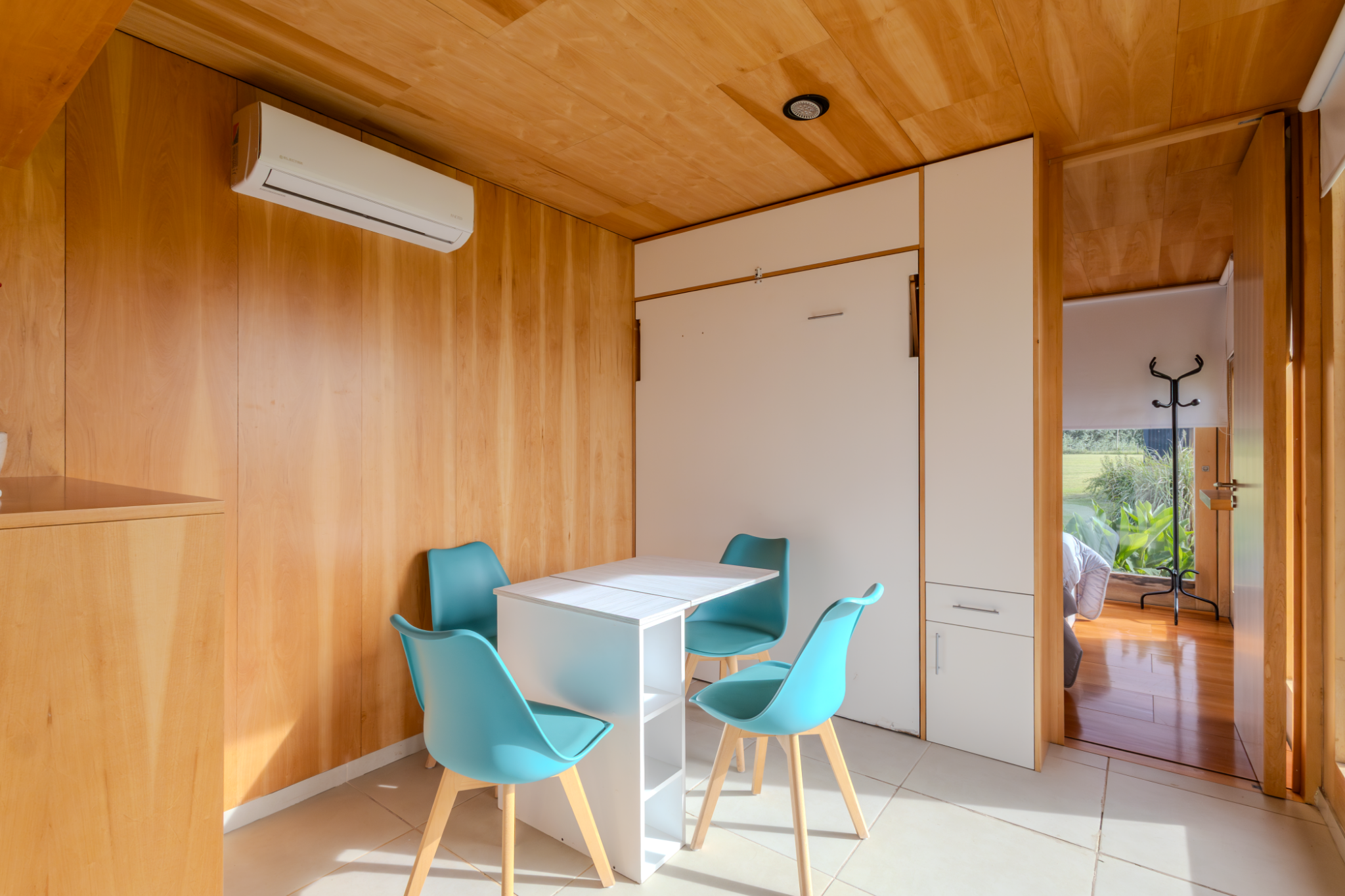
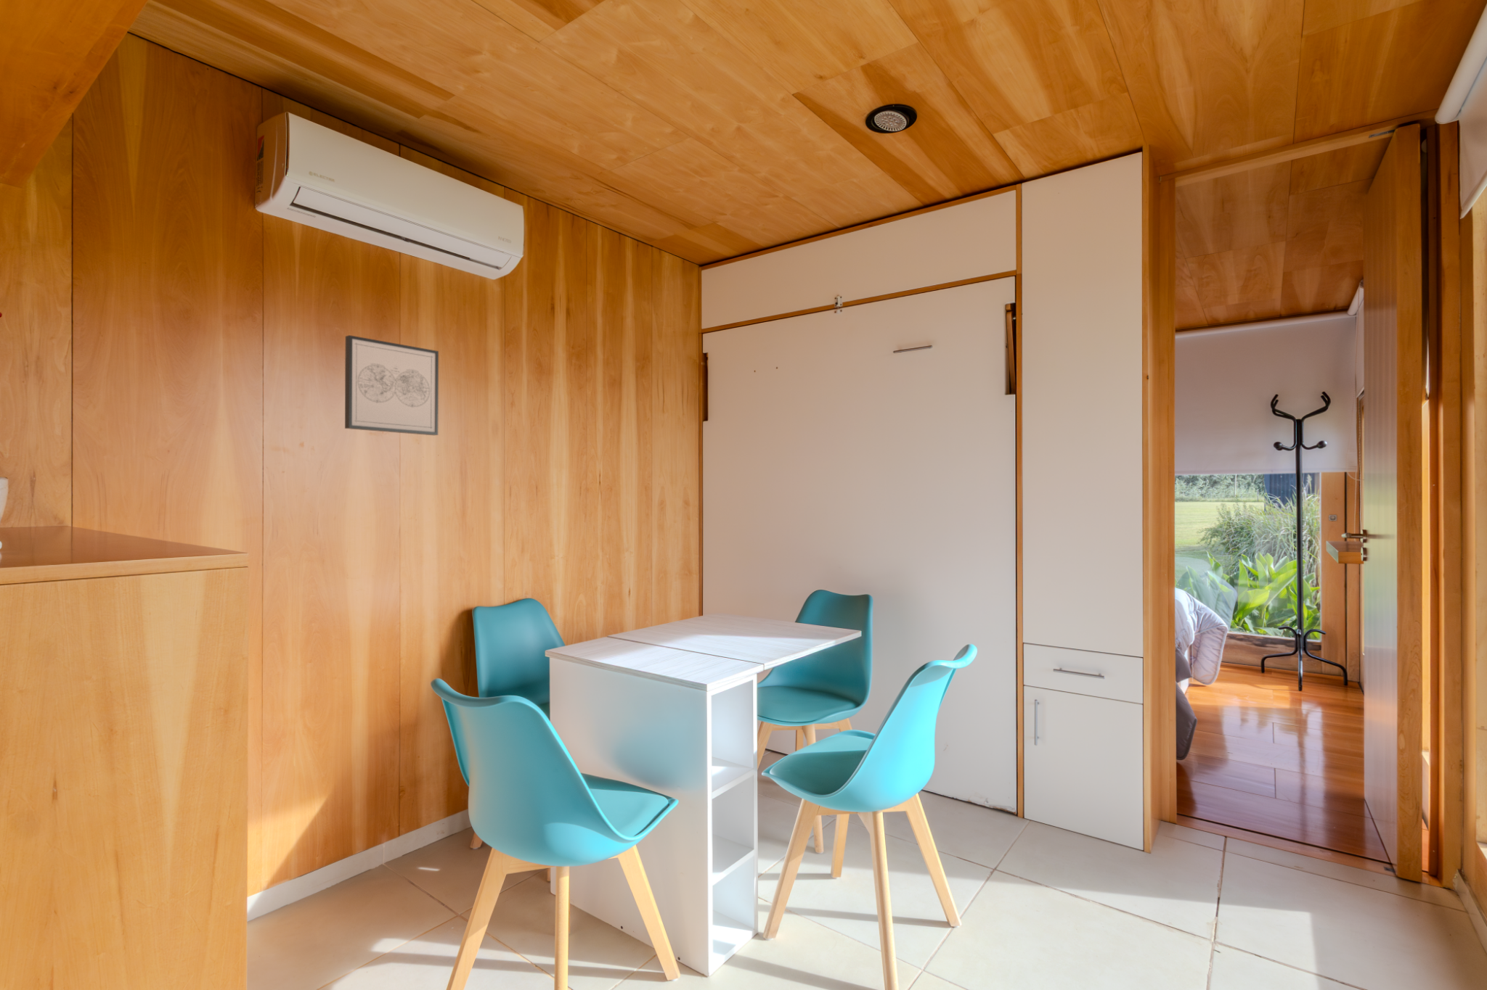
+ wall art (394, 388)
